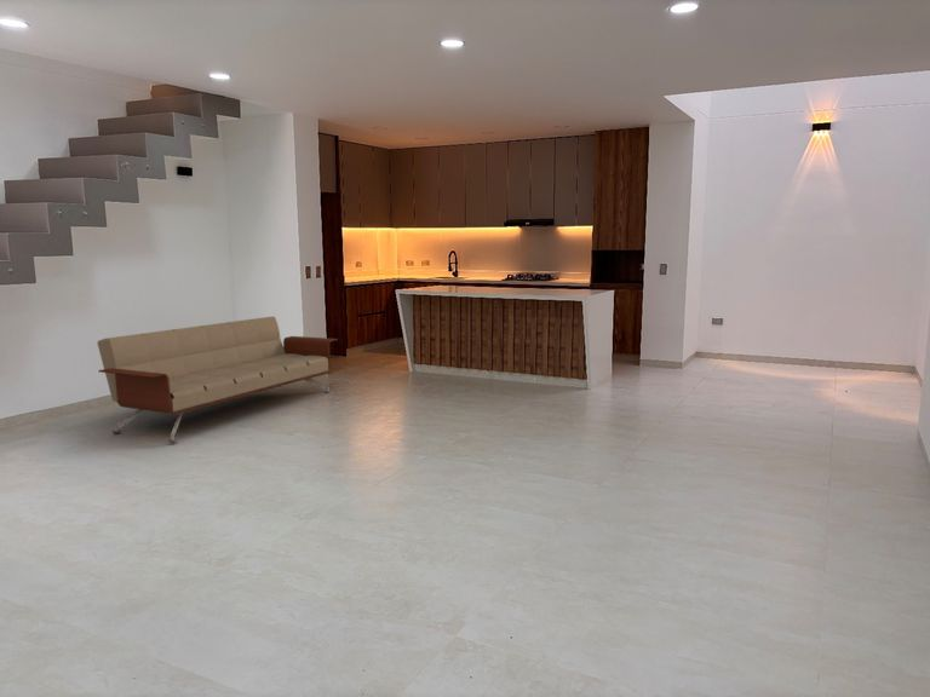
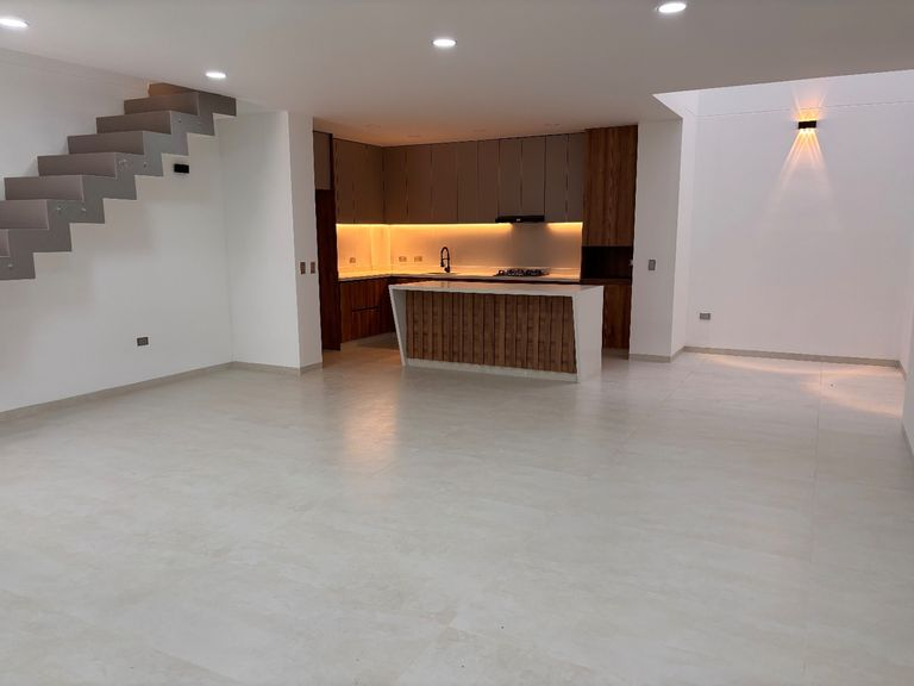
- sofa (226, 368)
